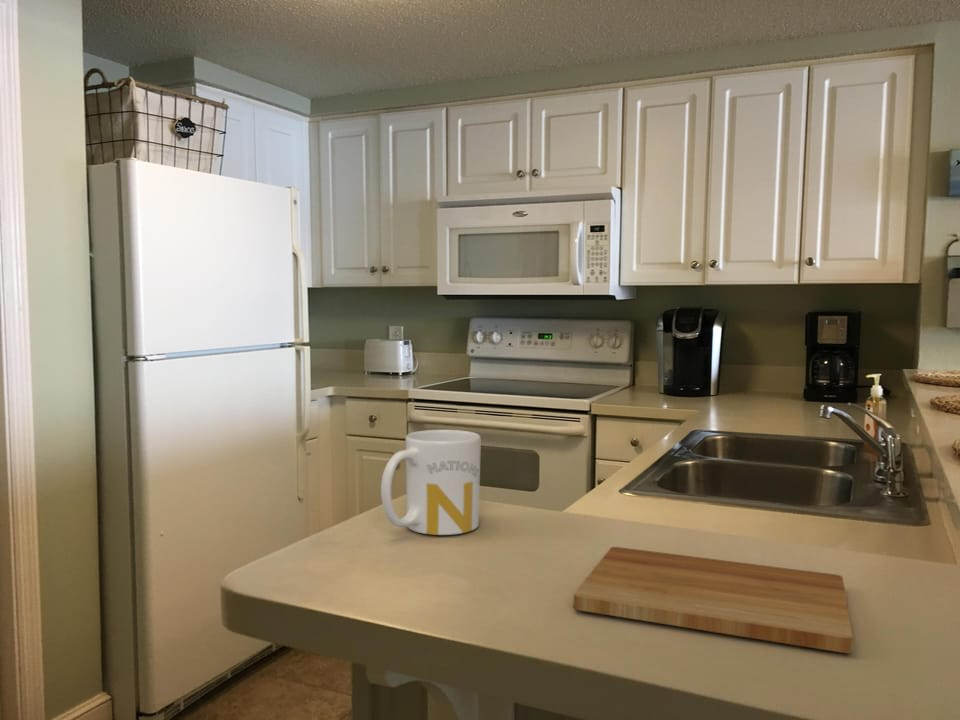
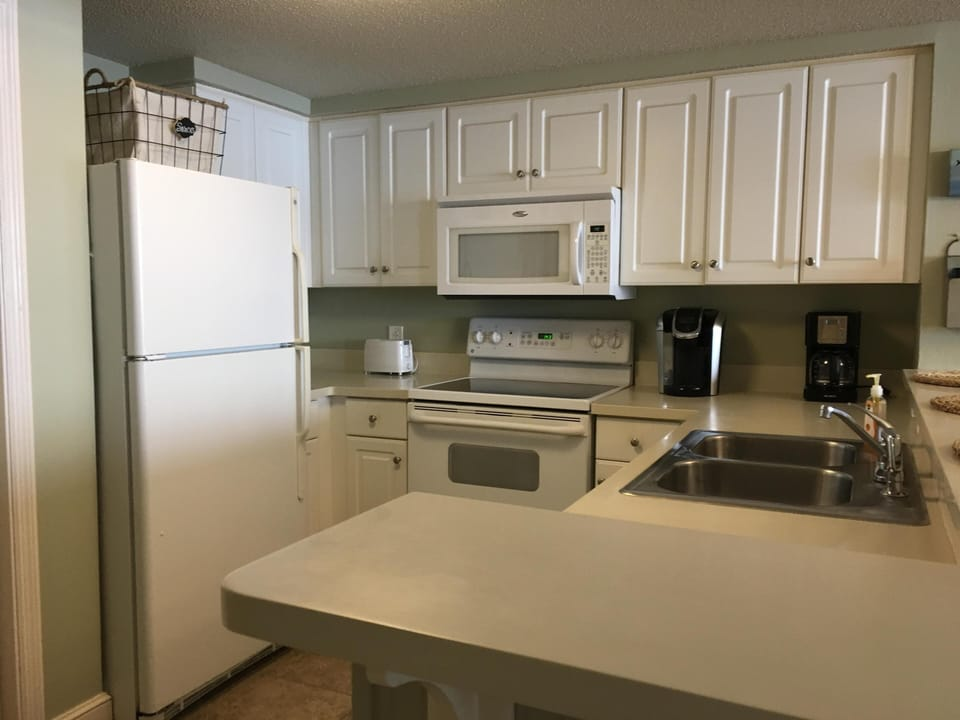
- mug (436, 483)
- cutting board (712, 591)
